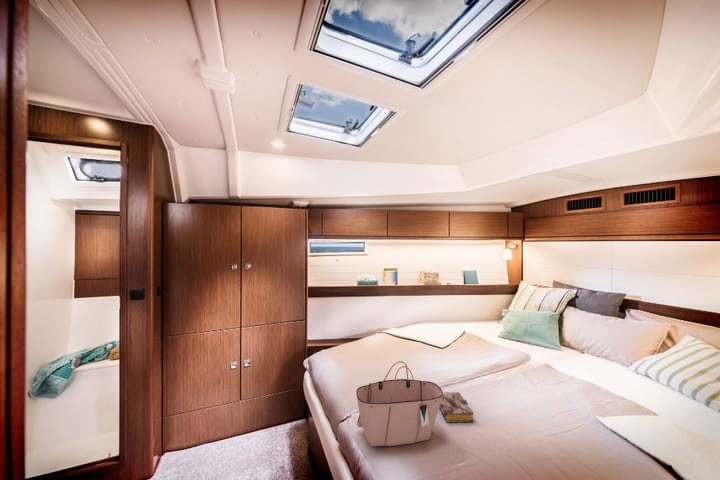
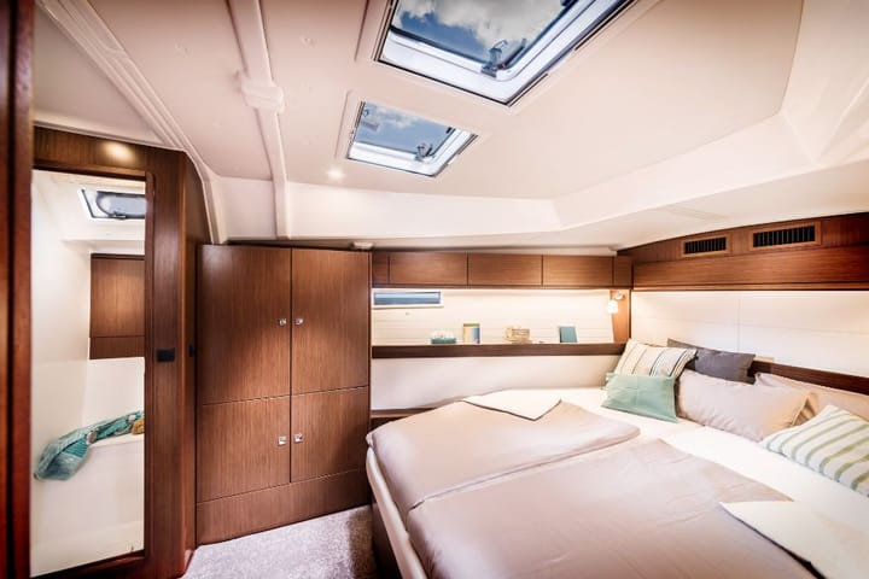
- book (453, 406)
- tote bag (399, 400)
